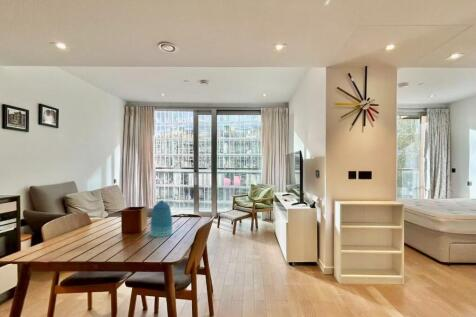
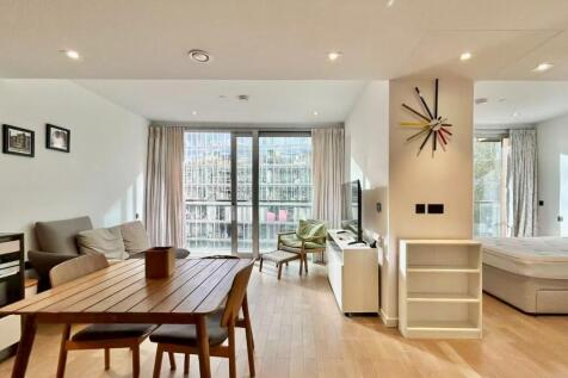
- vase (161, 216)
